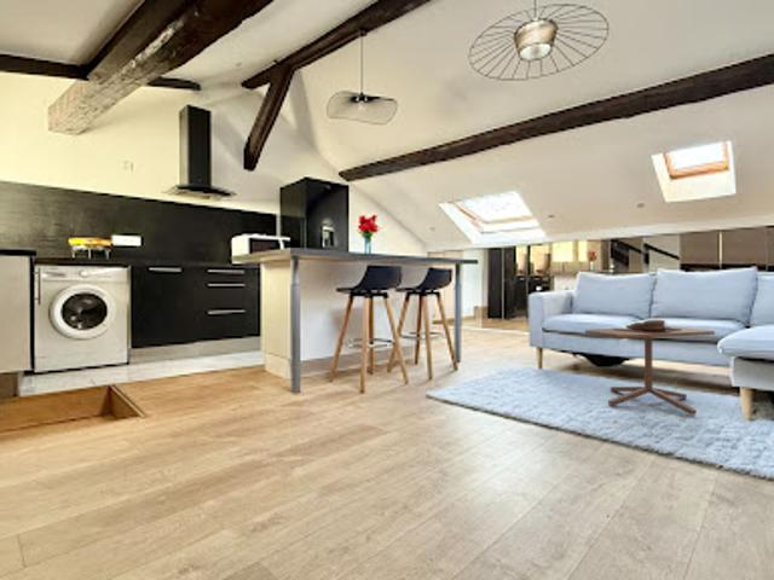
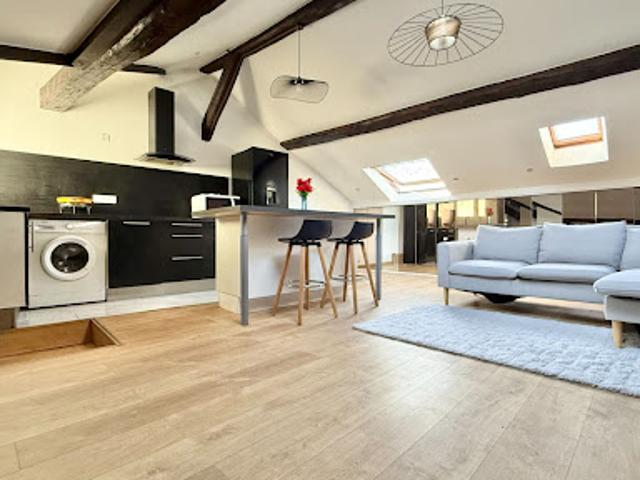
- side table (648, 360)
